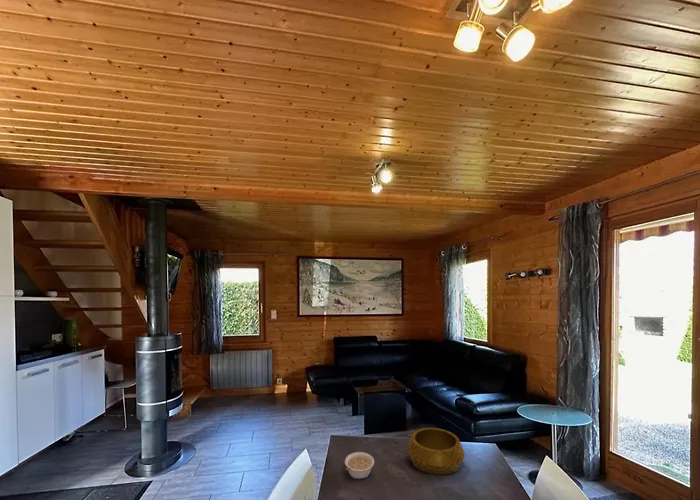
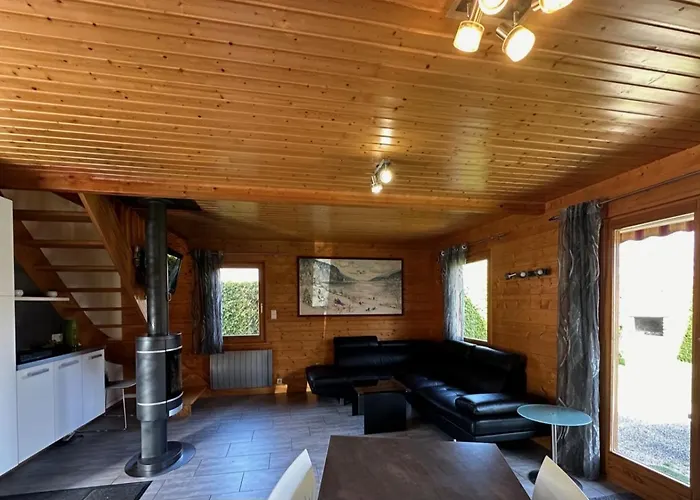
- legume (359, 466)
- decorative bowl (435, 450)
